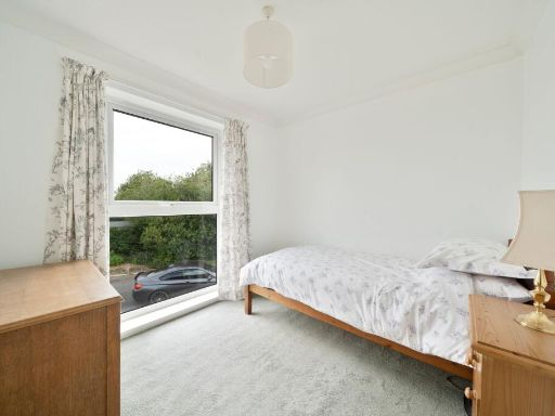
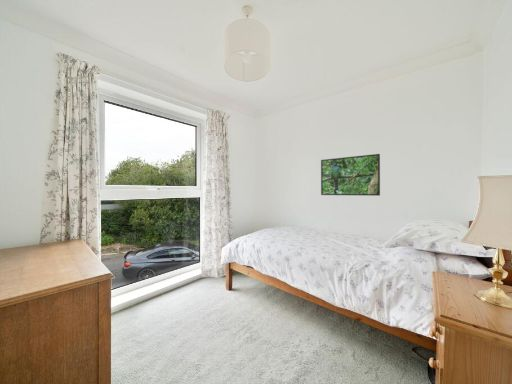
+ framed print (348, 176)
